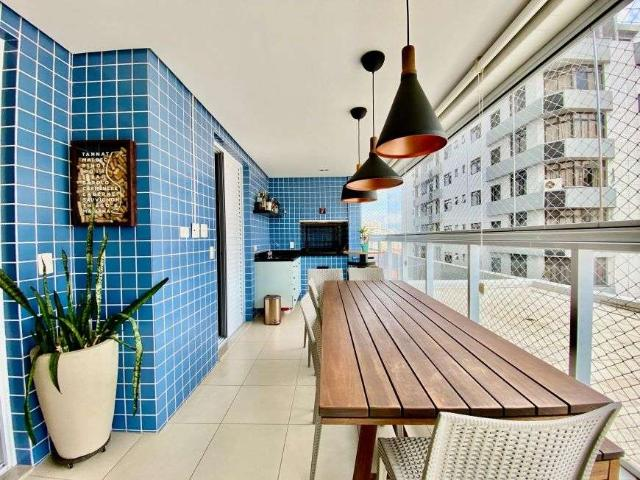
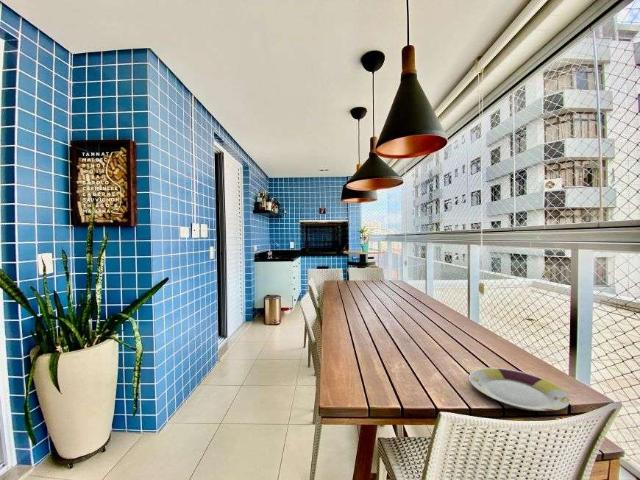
+ plate (515, 389)
